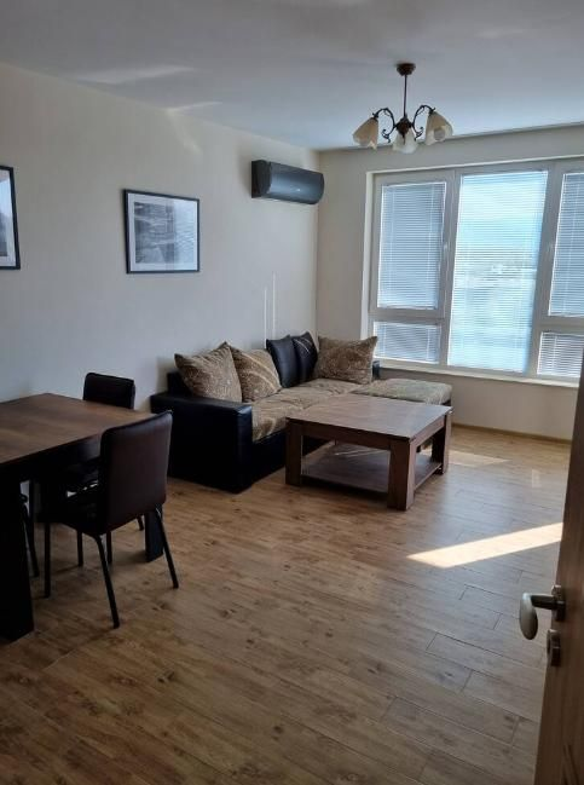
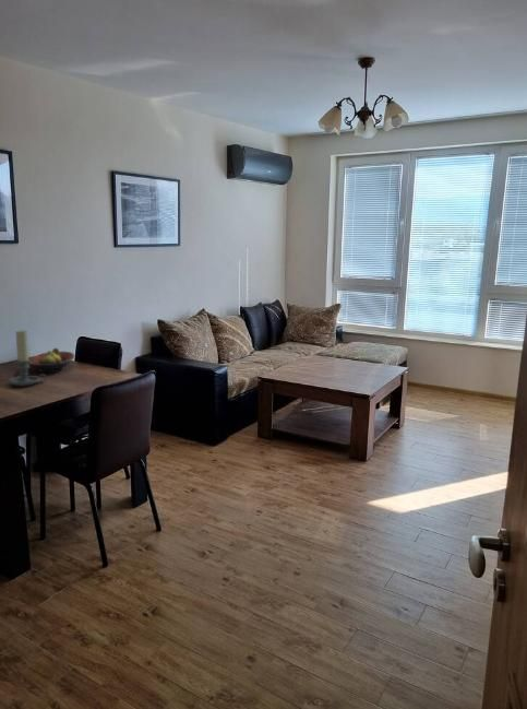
+ fruit bowl (52, 358)
+ candle holder (25, 356)
